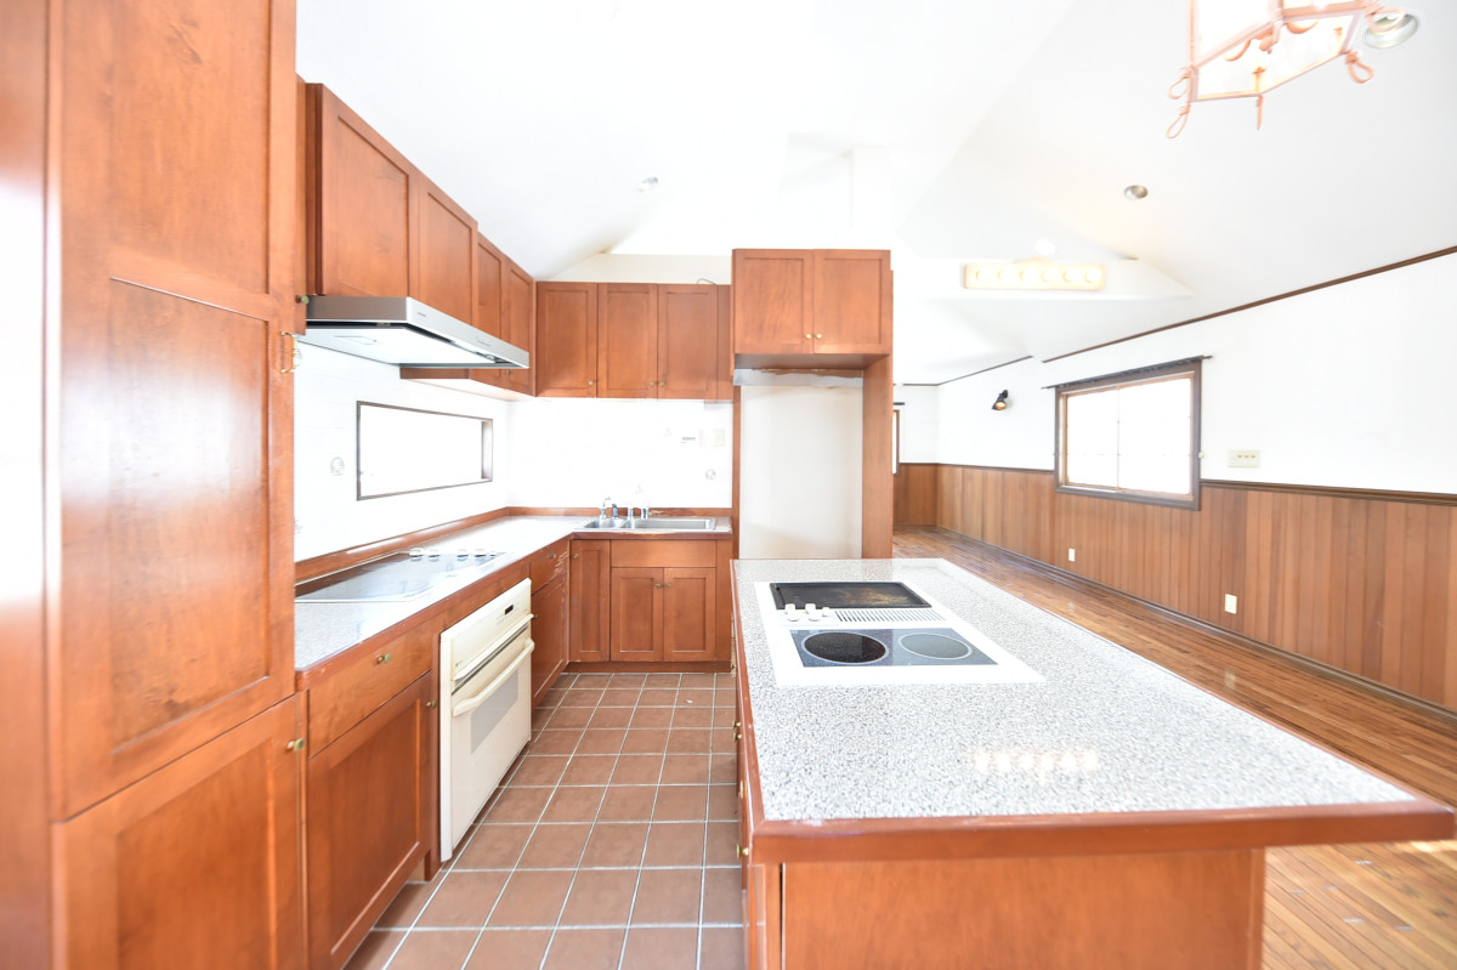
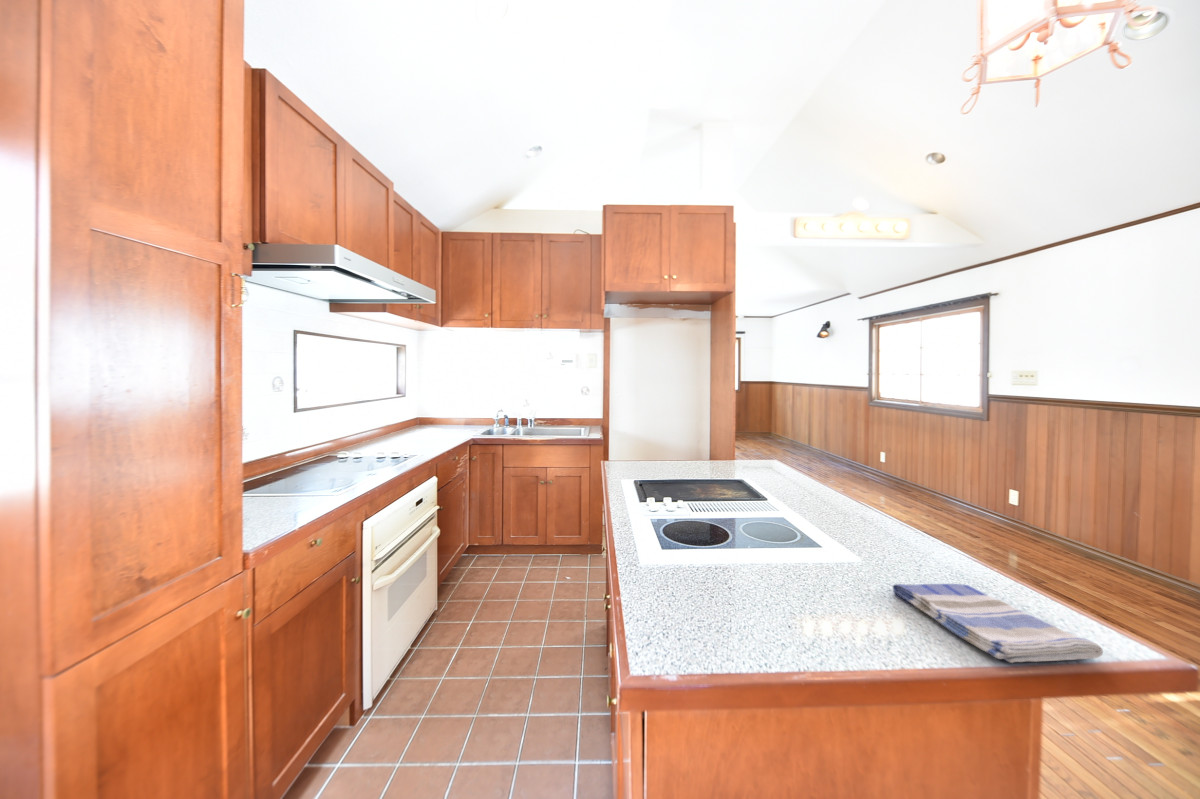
+ dish towel (983, 615)
